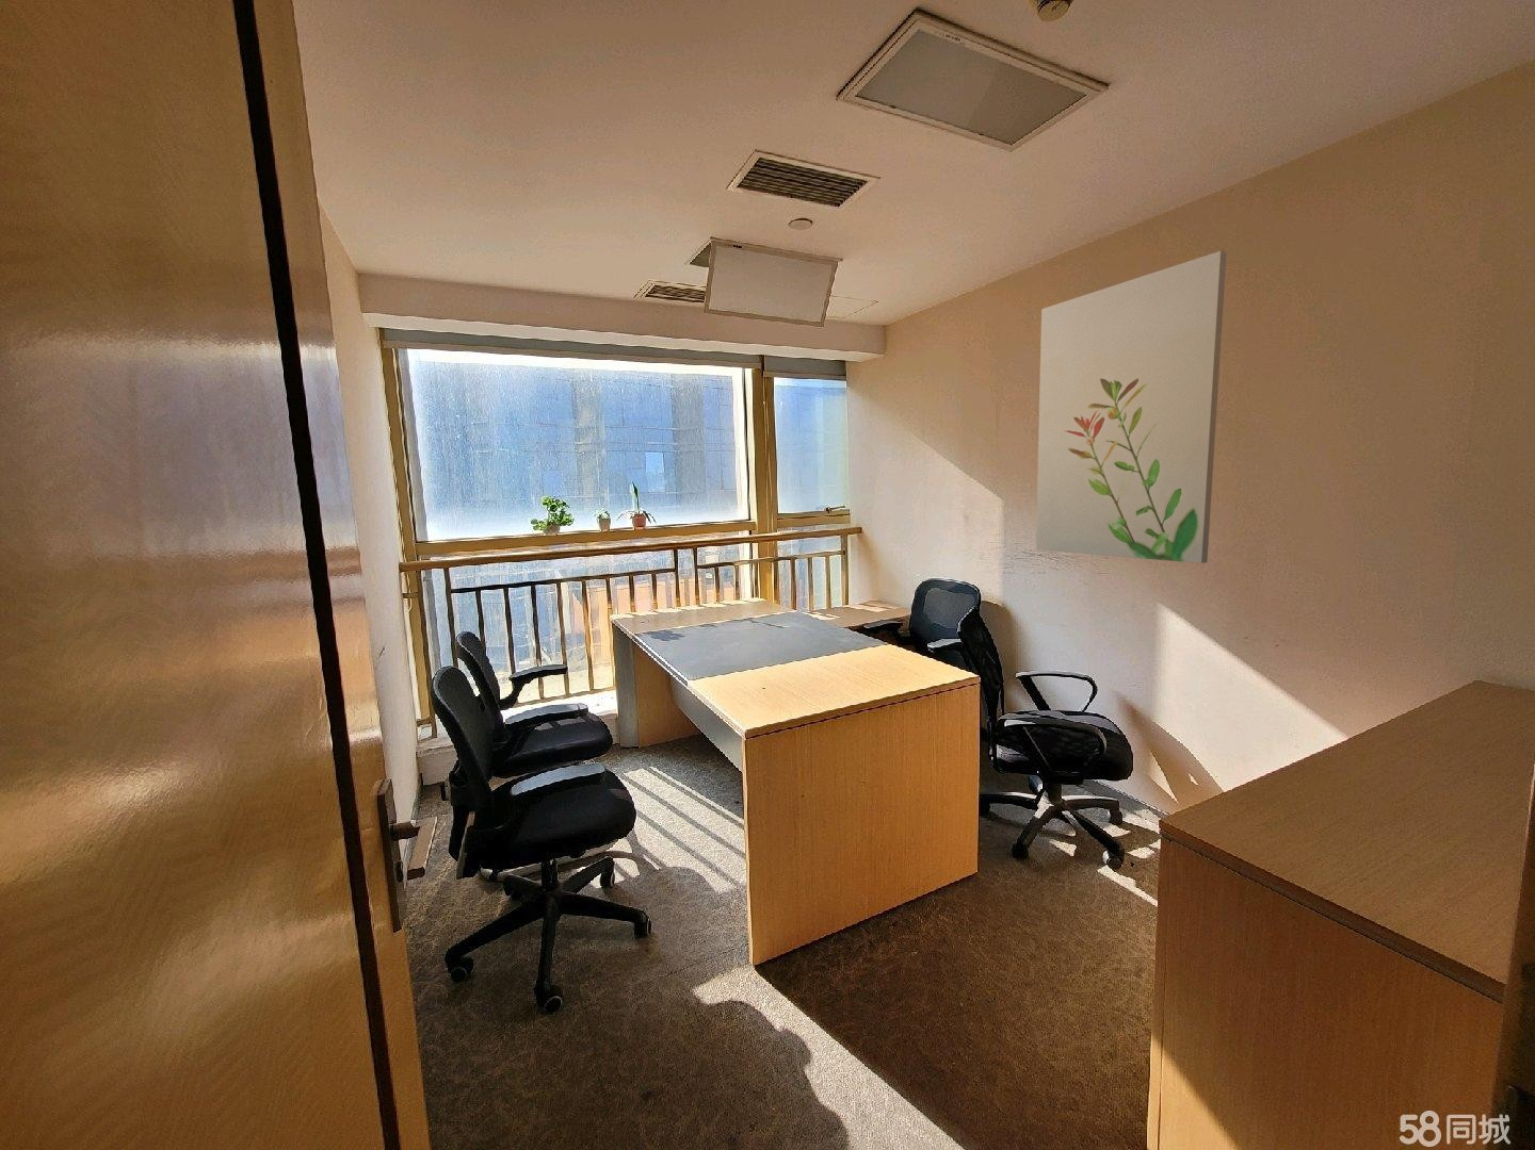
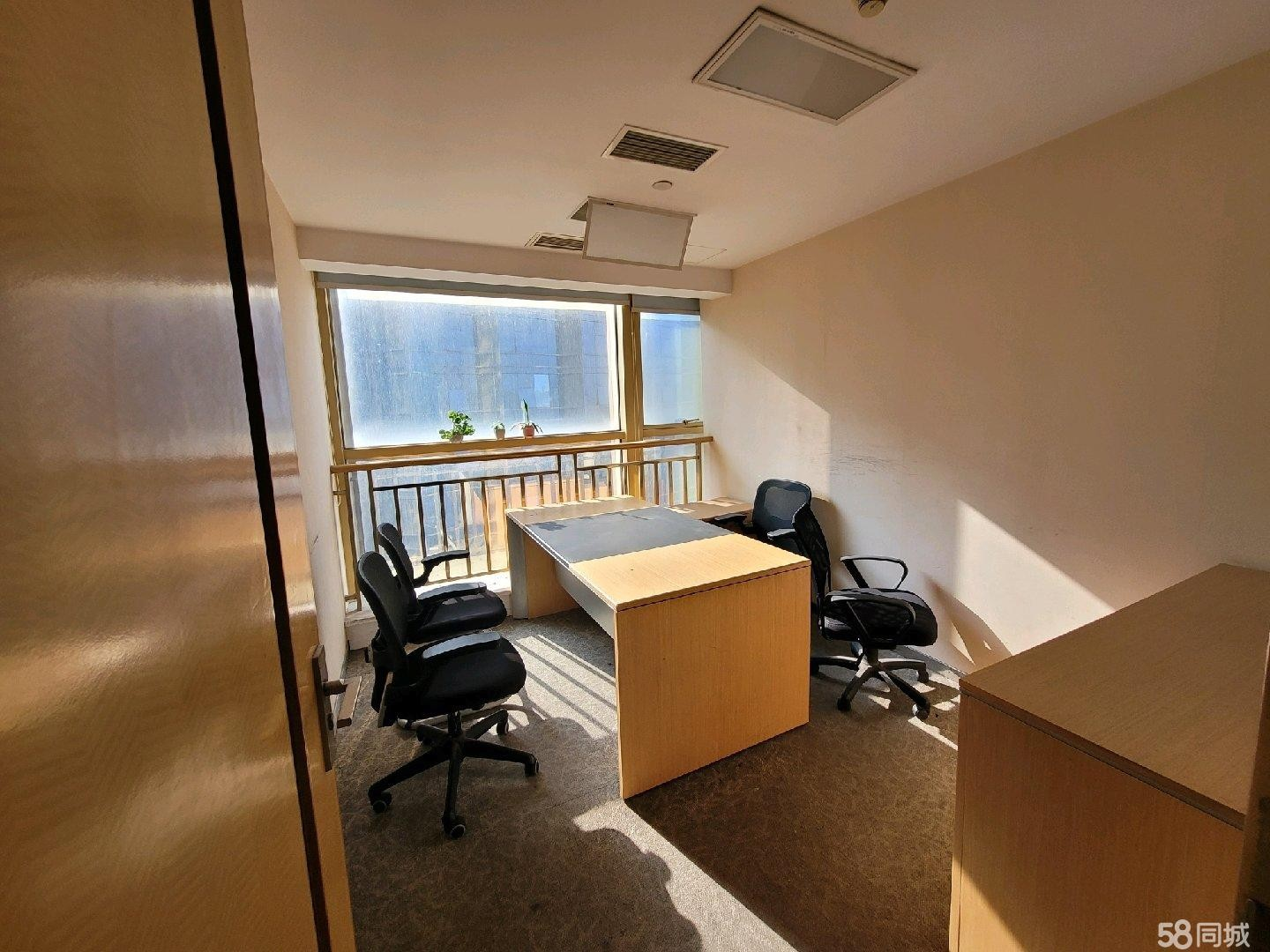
- wall art (1116, 423)
